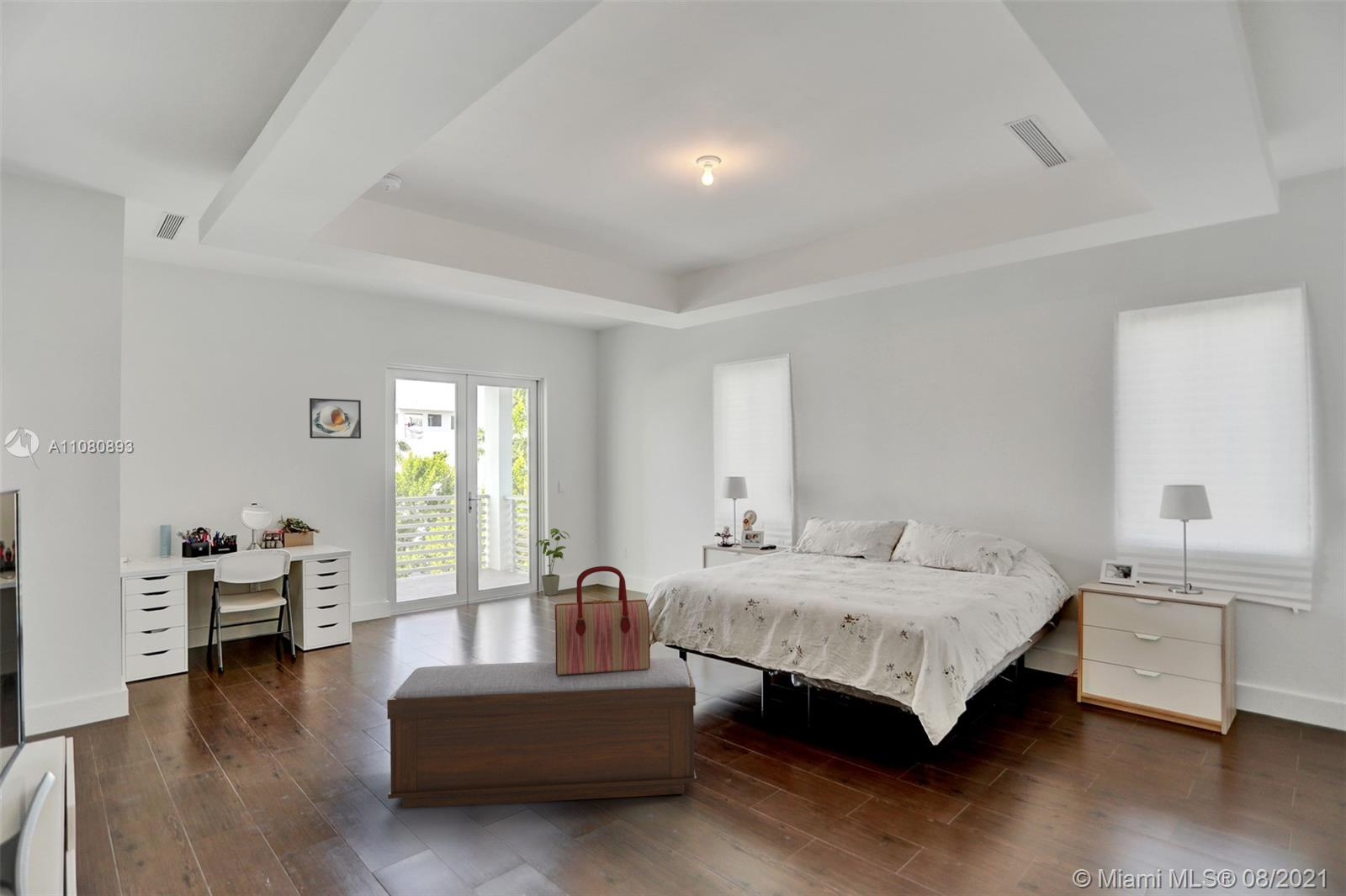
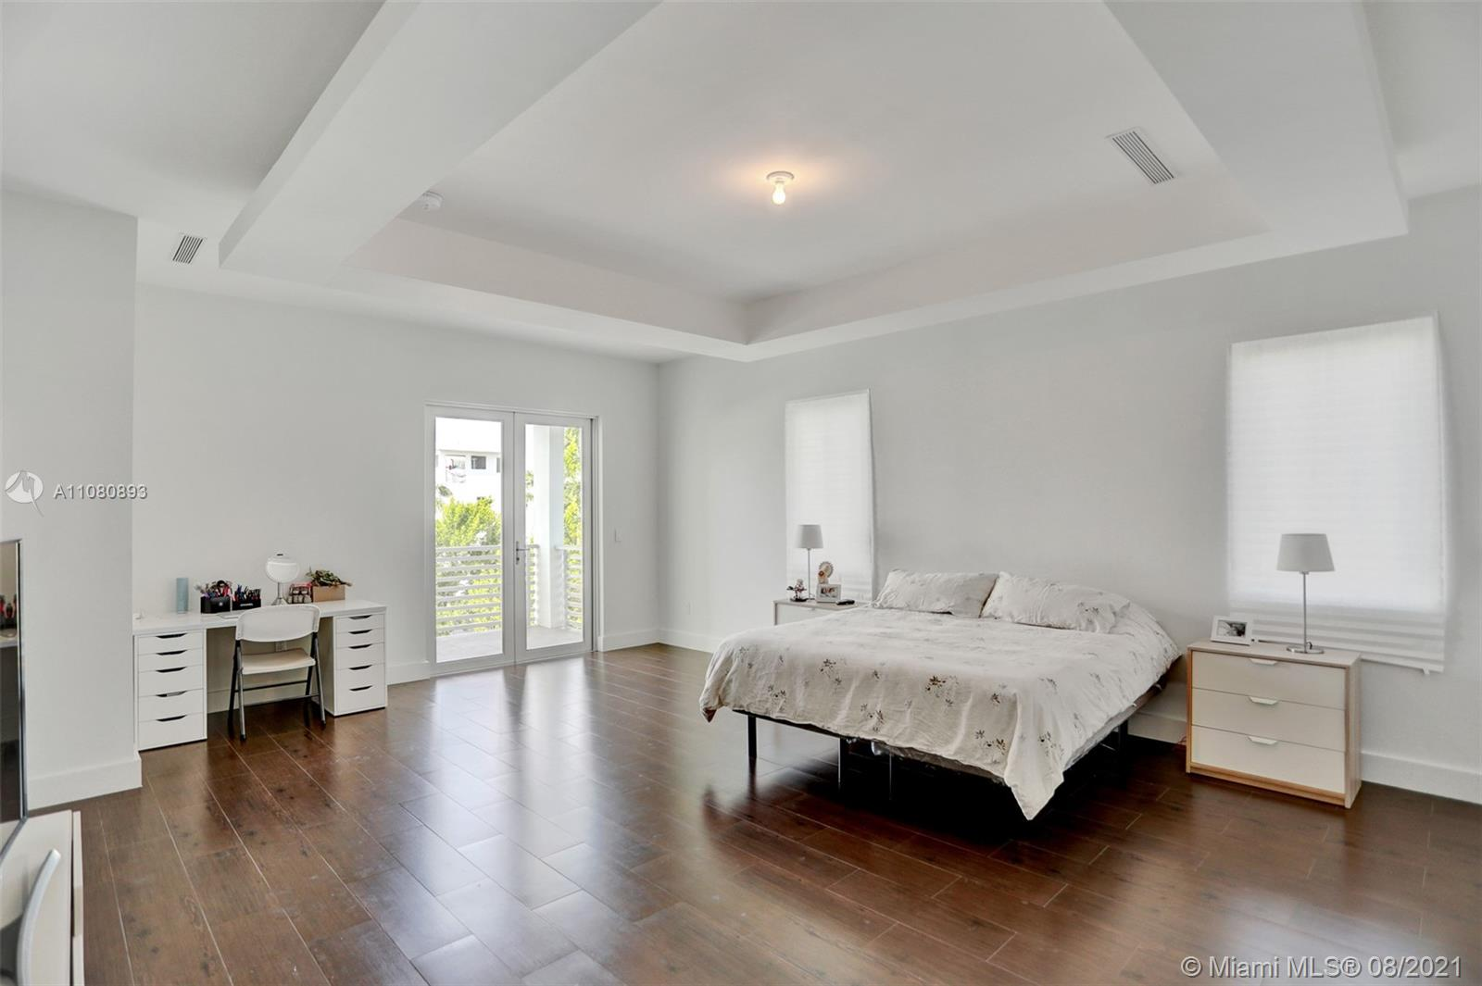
- house plant (554, 561)
- bench (548, 725)
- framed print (336, 418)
- handbag (601, 615)
